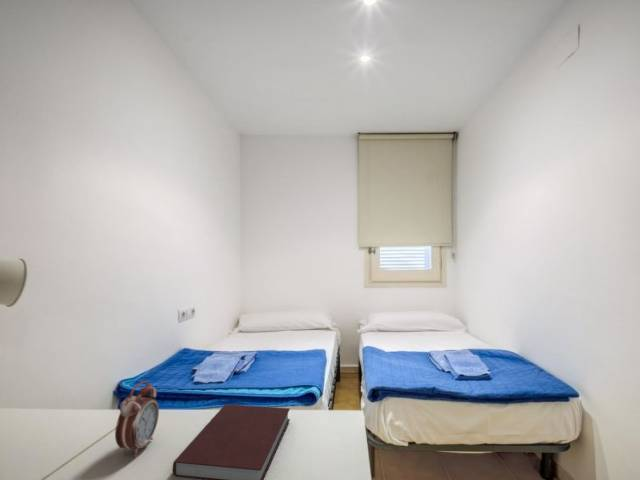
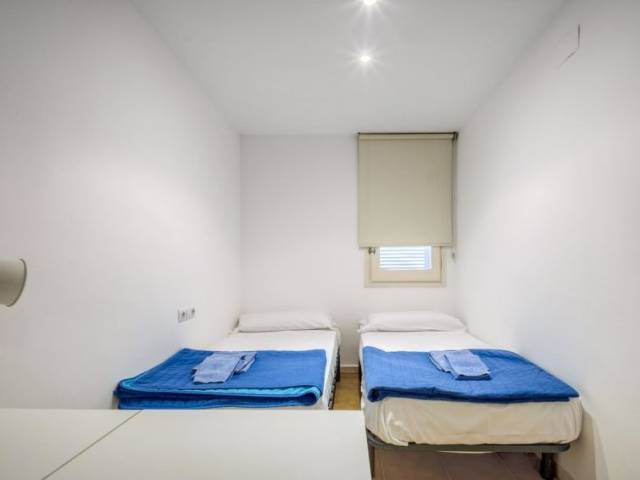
- notebook (239, 437)
- alarm clock (138, 415)
